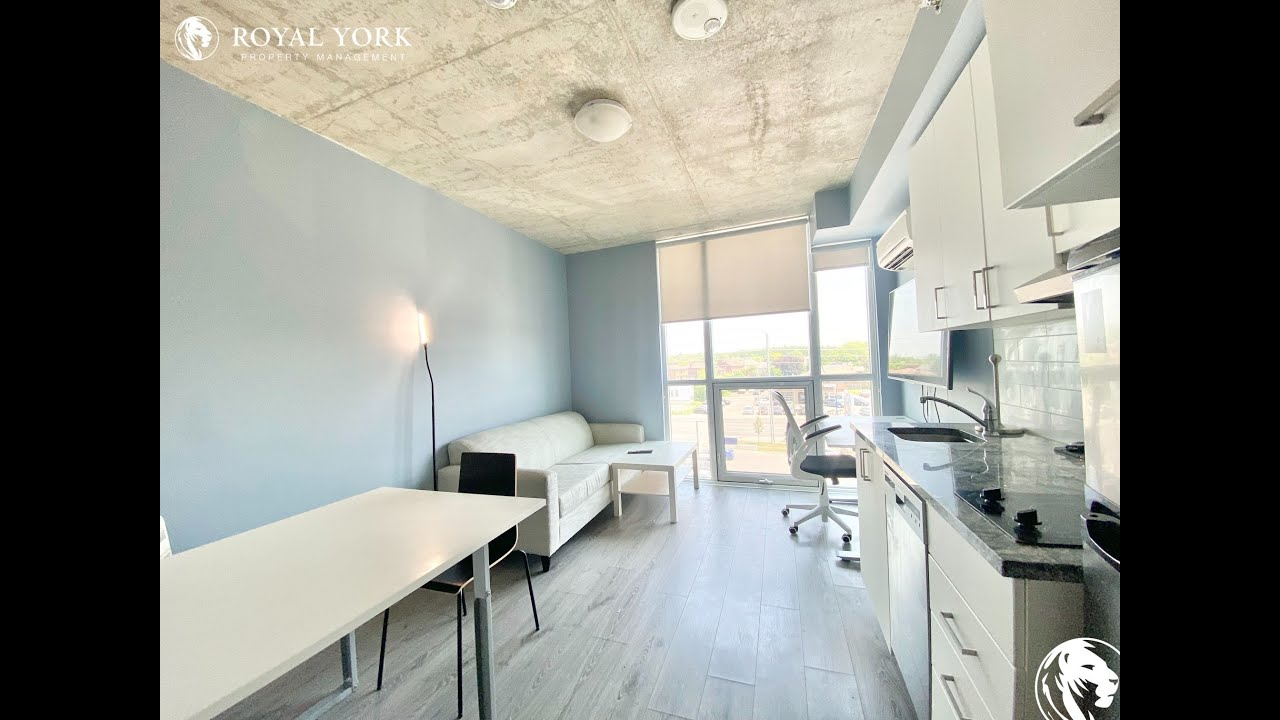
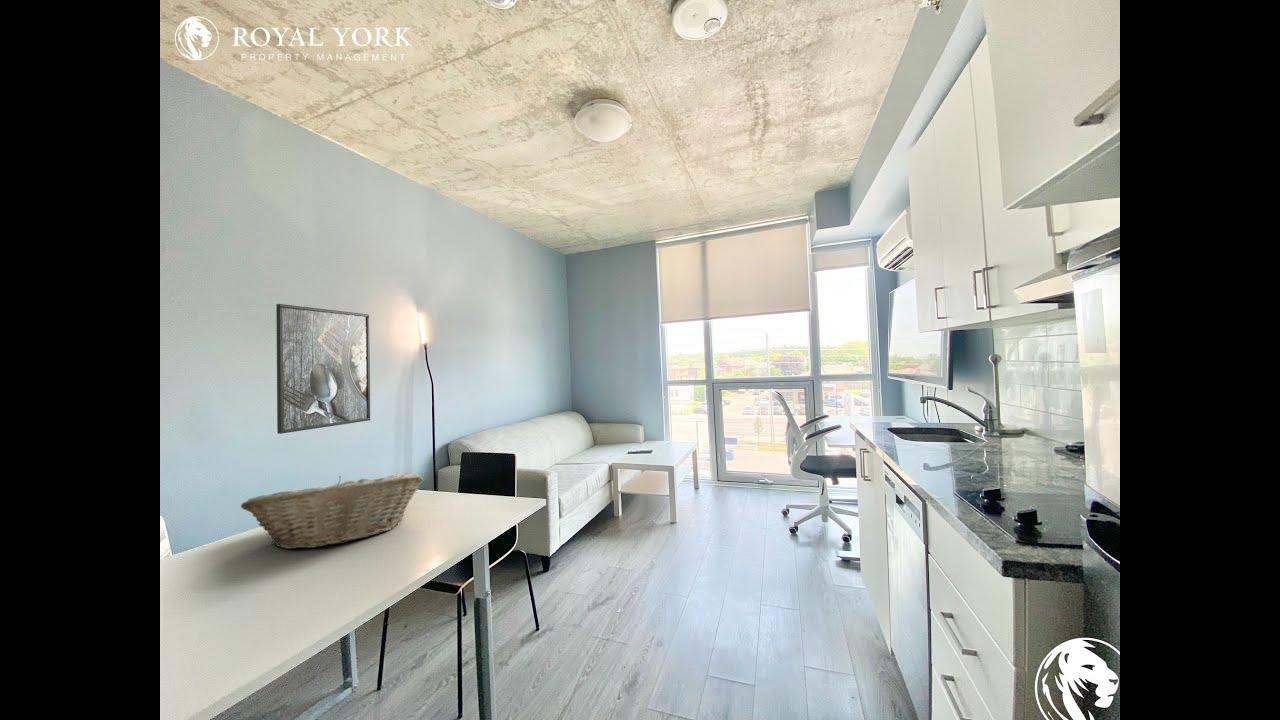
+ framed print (328, 368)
+ fruit basket (341, 502)
